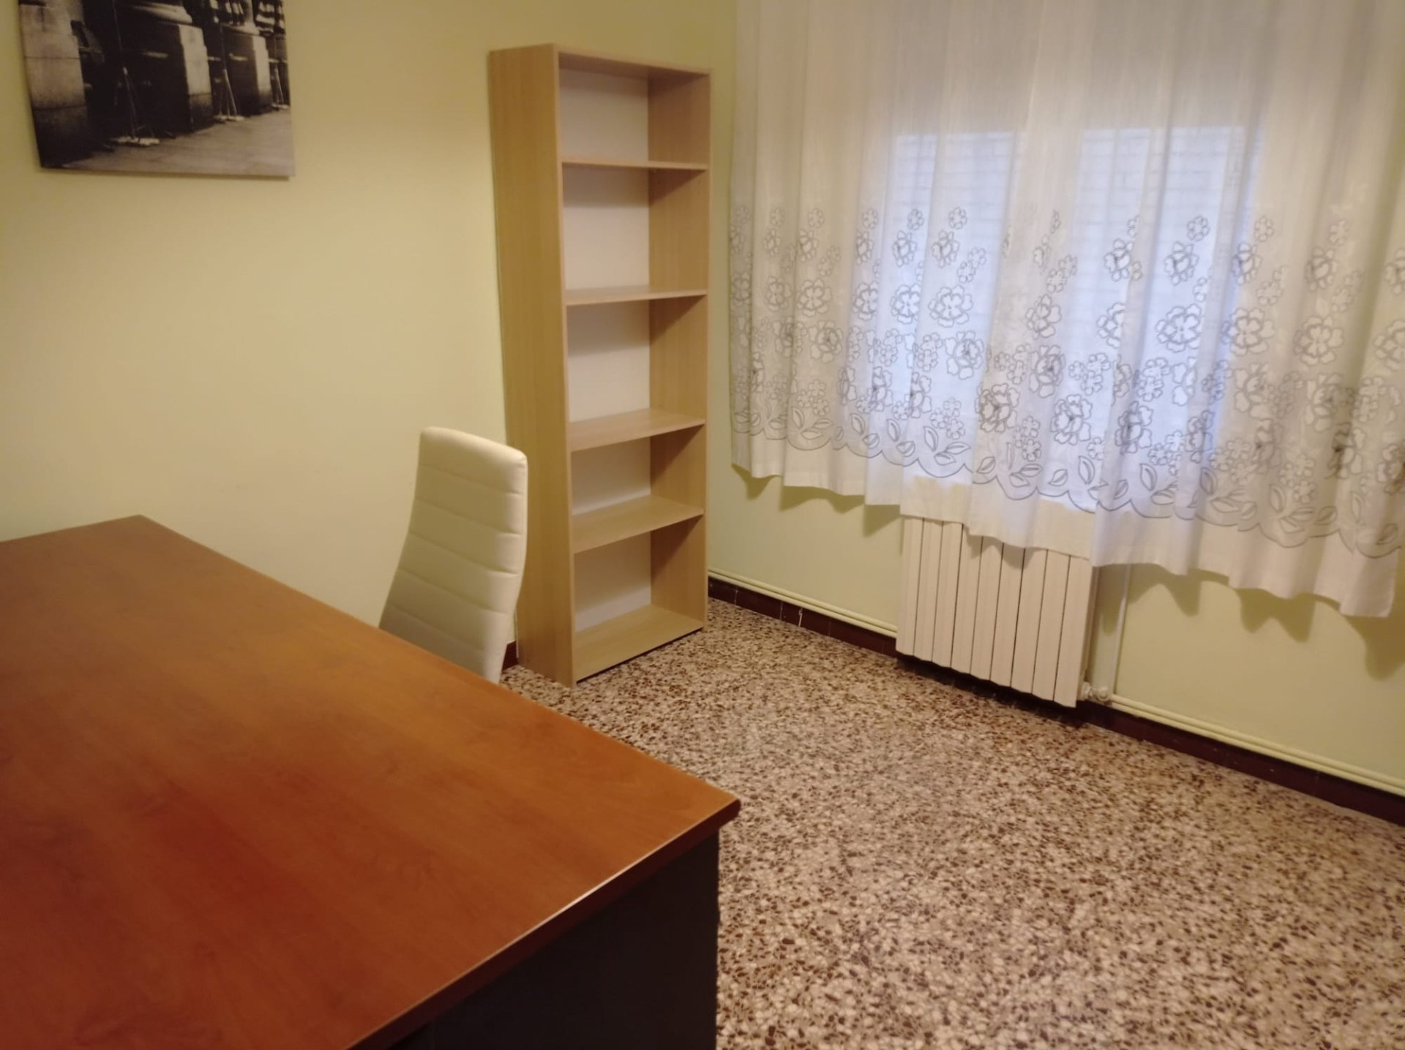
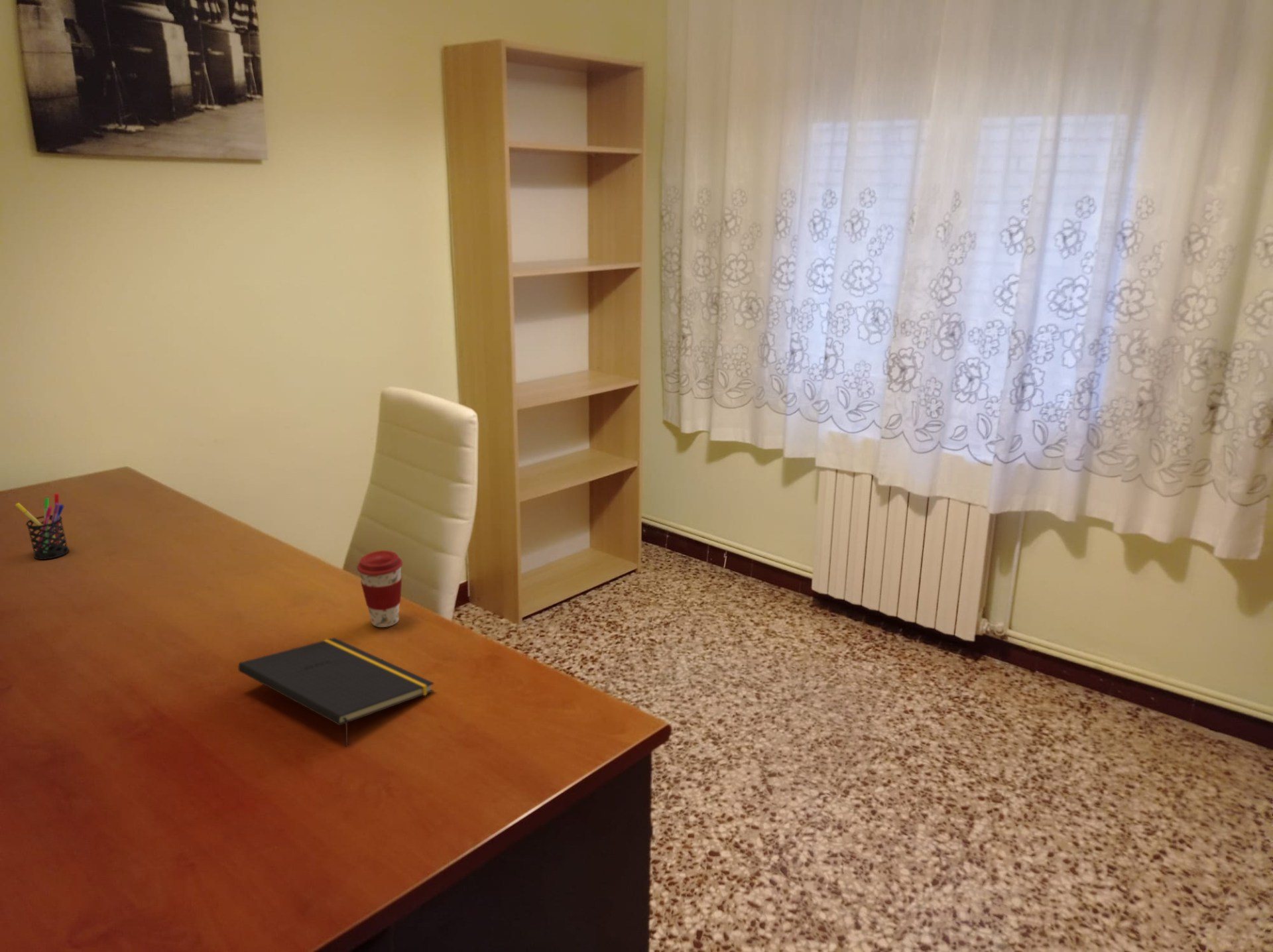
+ coffee cup (382, 589)
+ notepad (336, 677)
+ pen holder (48, 523)
